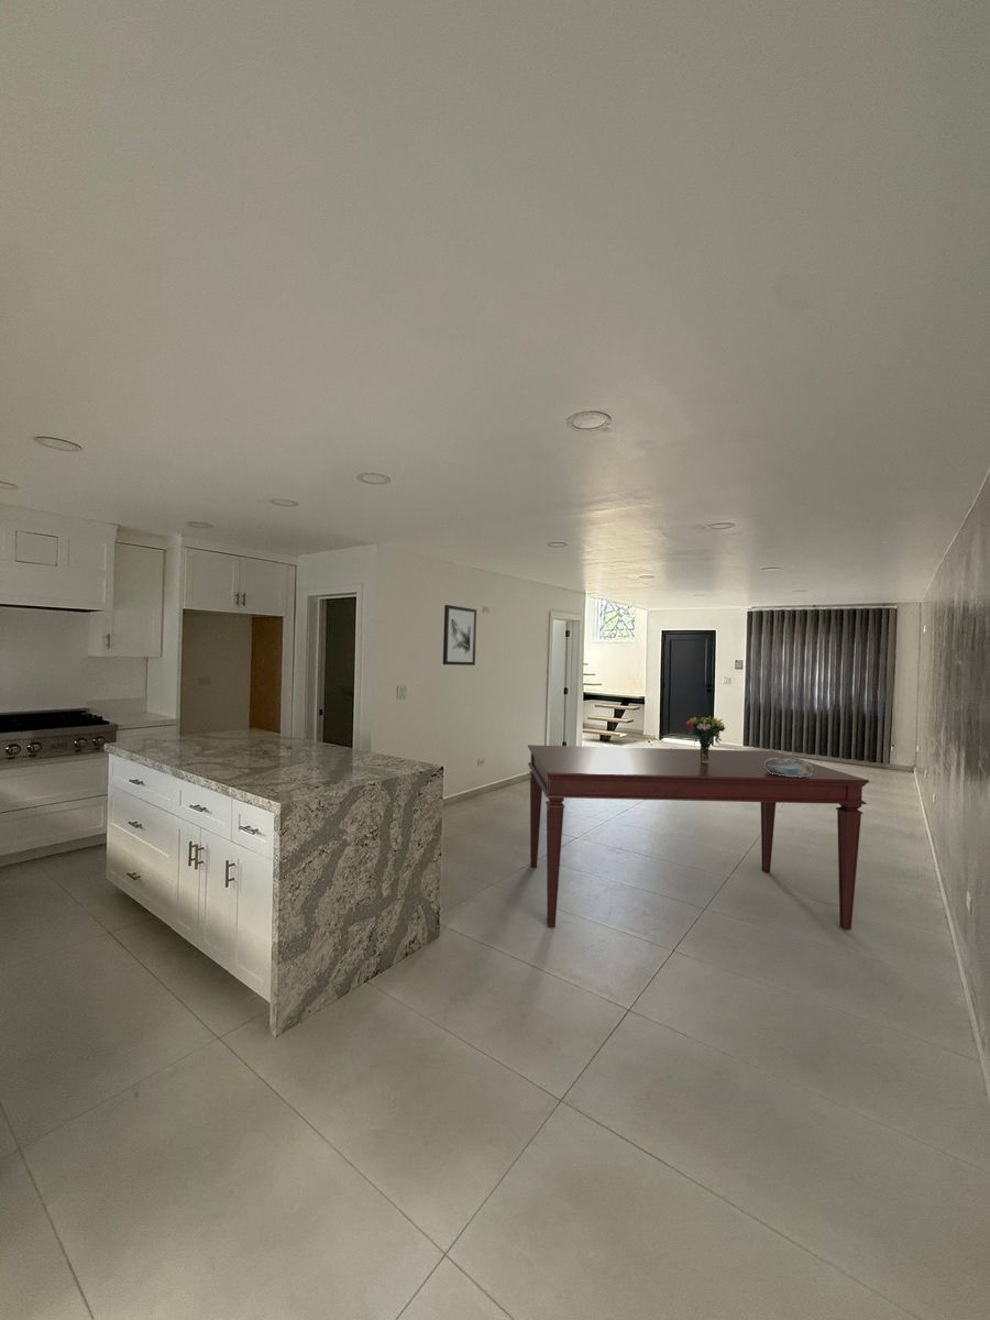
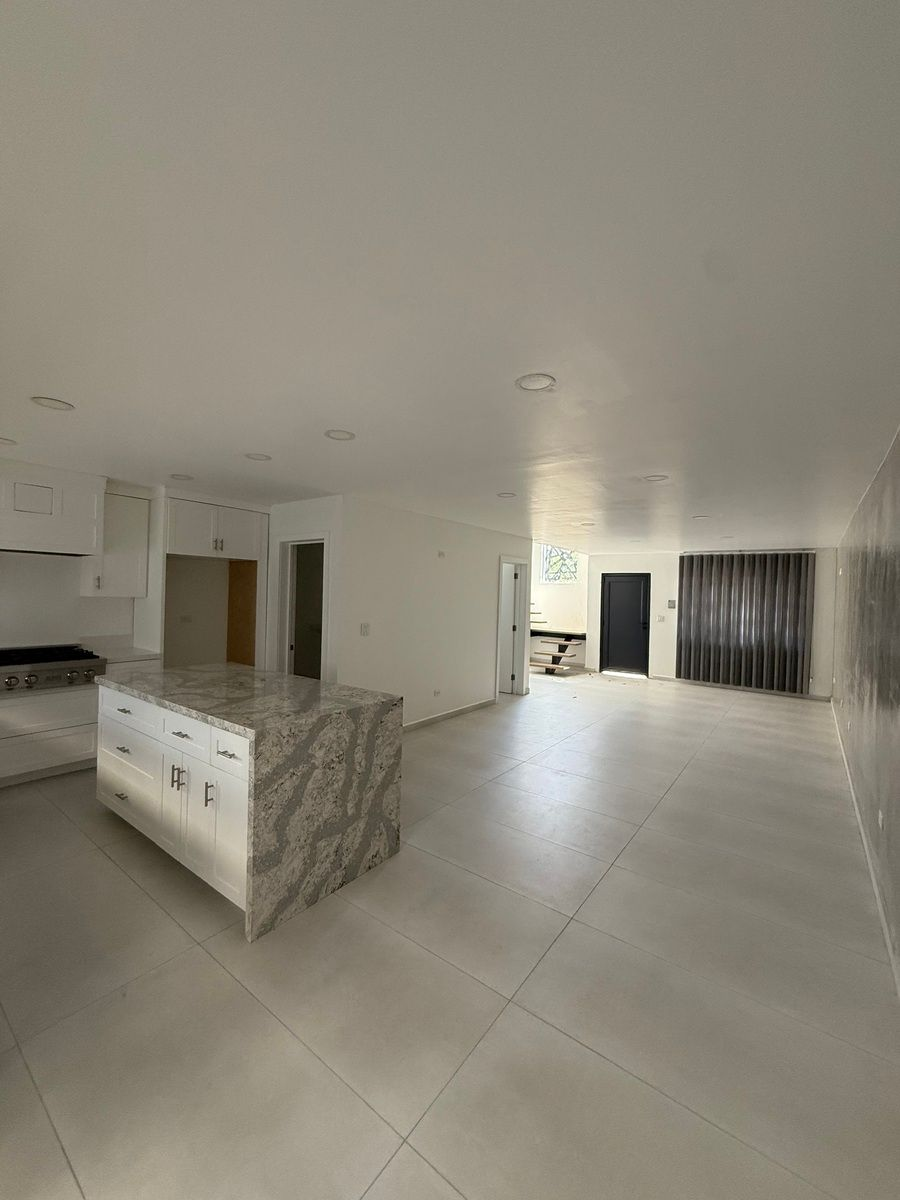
- decorative bowl (788, 767)
- bouquet (706, 738)
- wall art (460, 636)
- dining table (674, 800)
